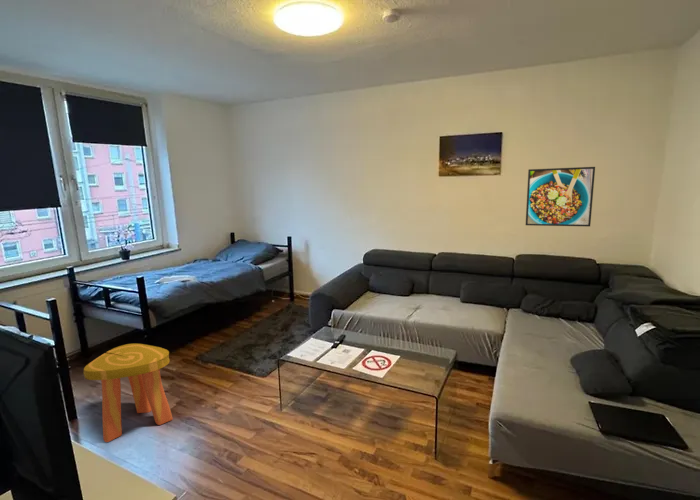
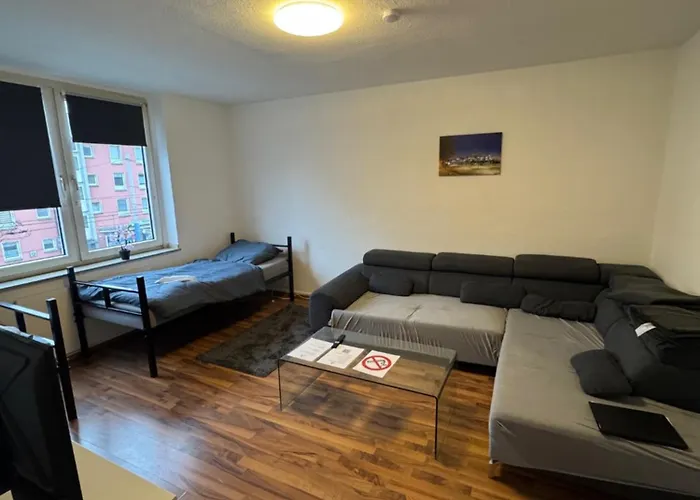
- stool (132, 391)
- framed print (558, 197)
